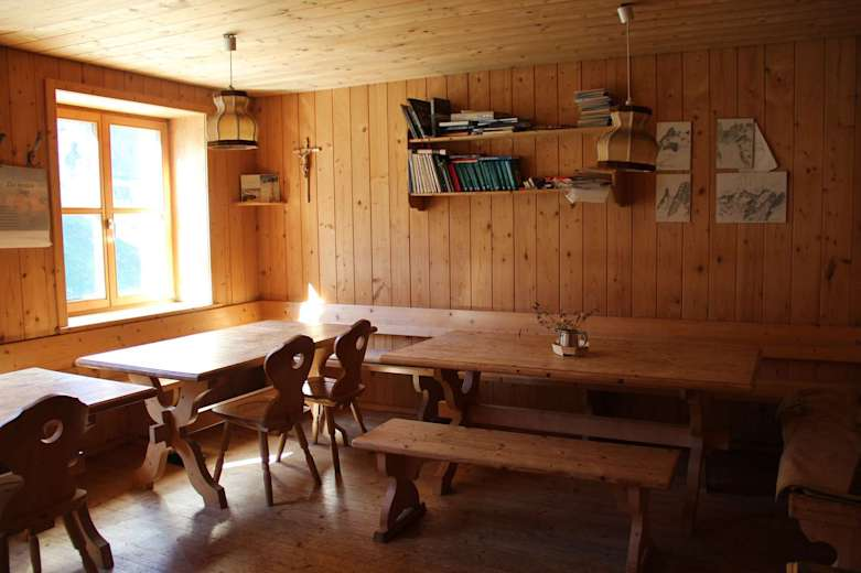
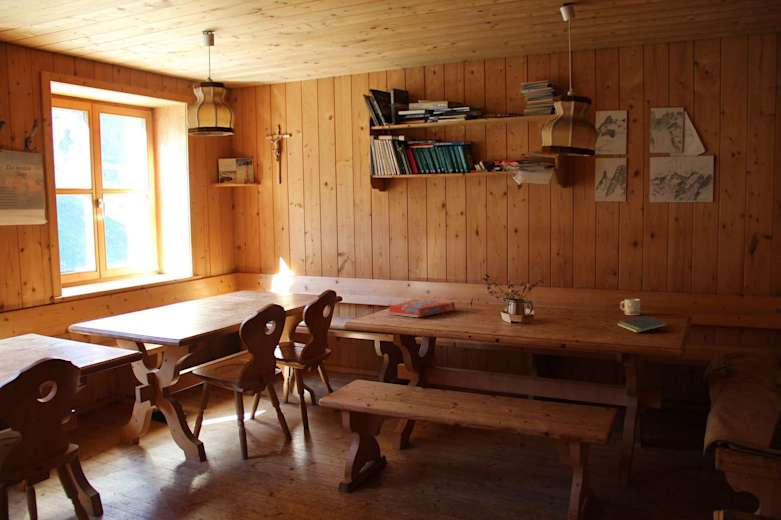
+ notepad (641, 324)
+ snack box (422, 307)
+ mug (629, 306)
